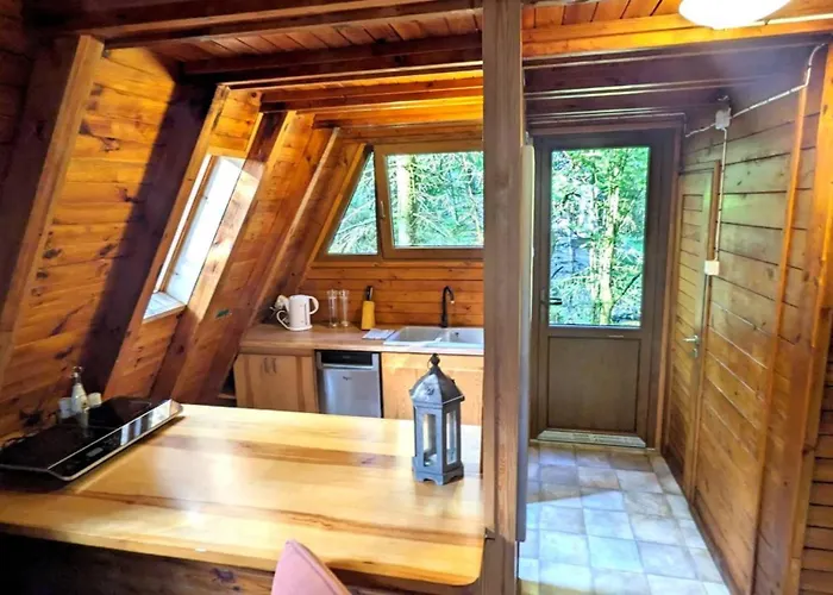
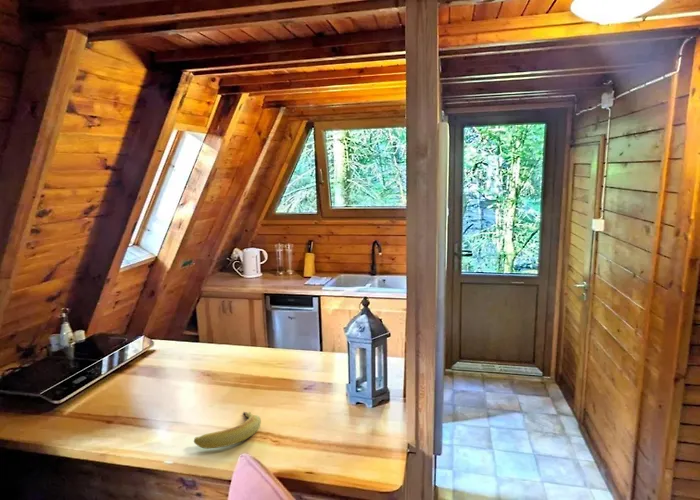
+ banana (233, 427)
